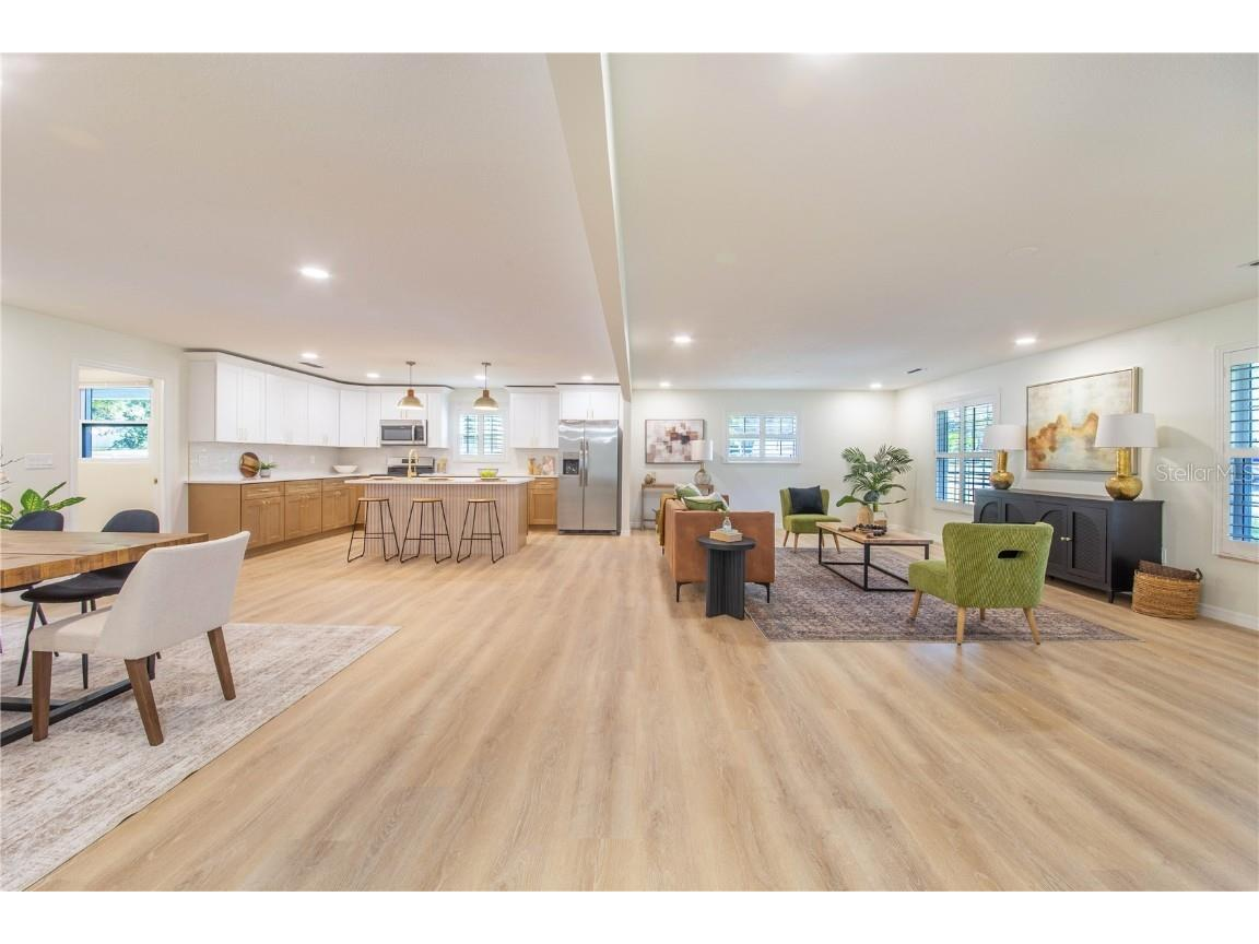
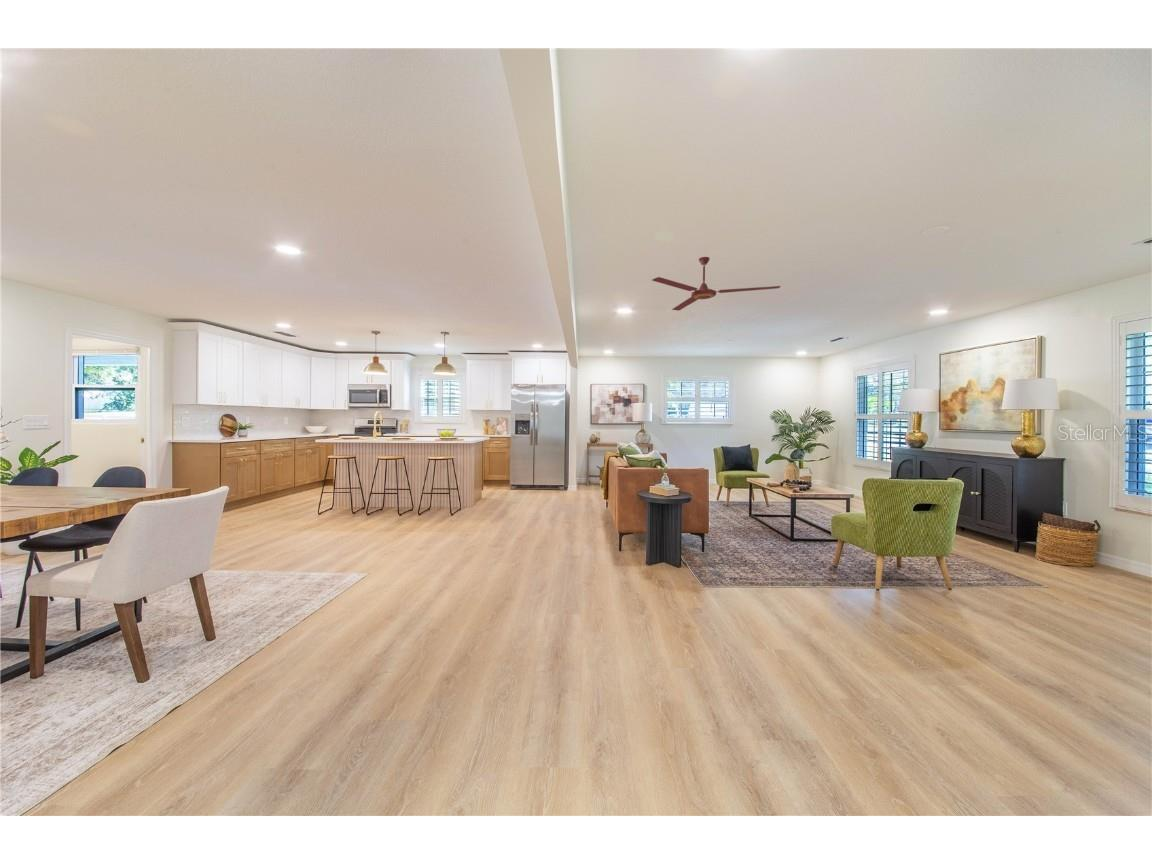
+ ceiling fan (719, 290)
